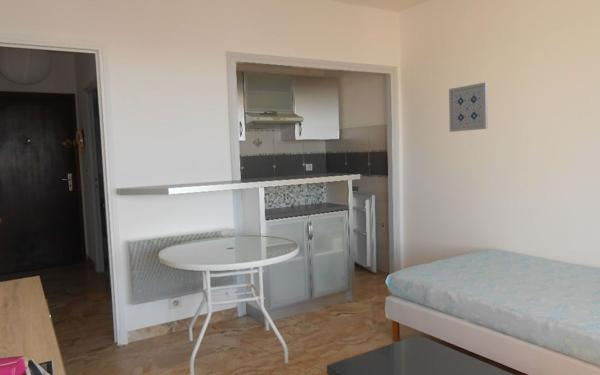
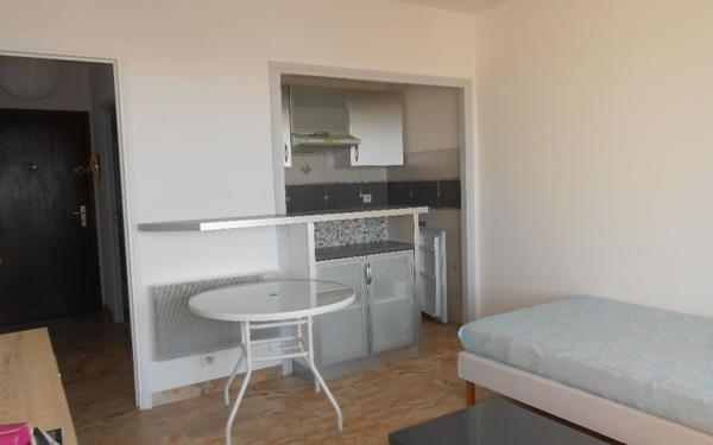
- wall art (467, 108)
